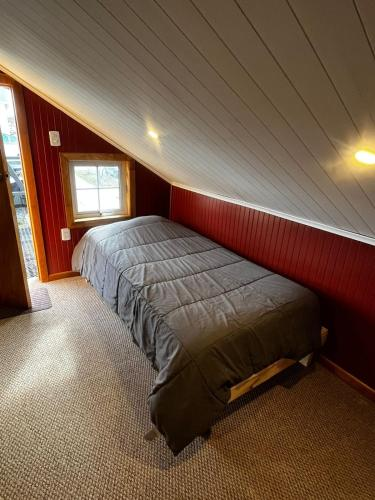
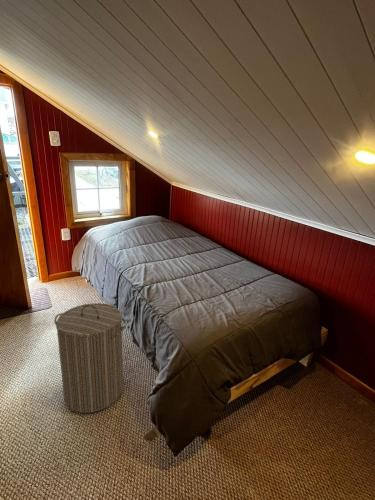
+ laundry hamper (91, 349)
